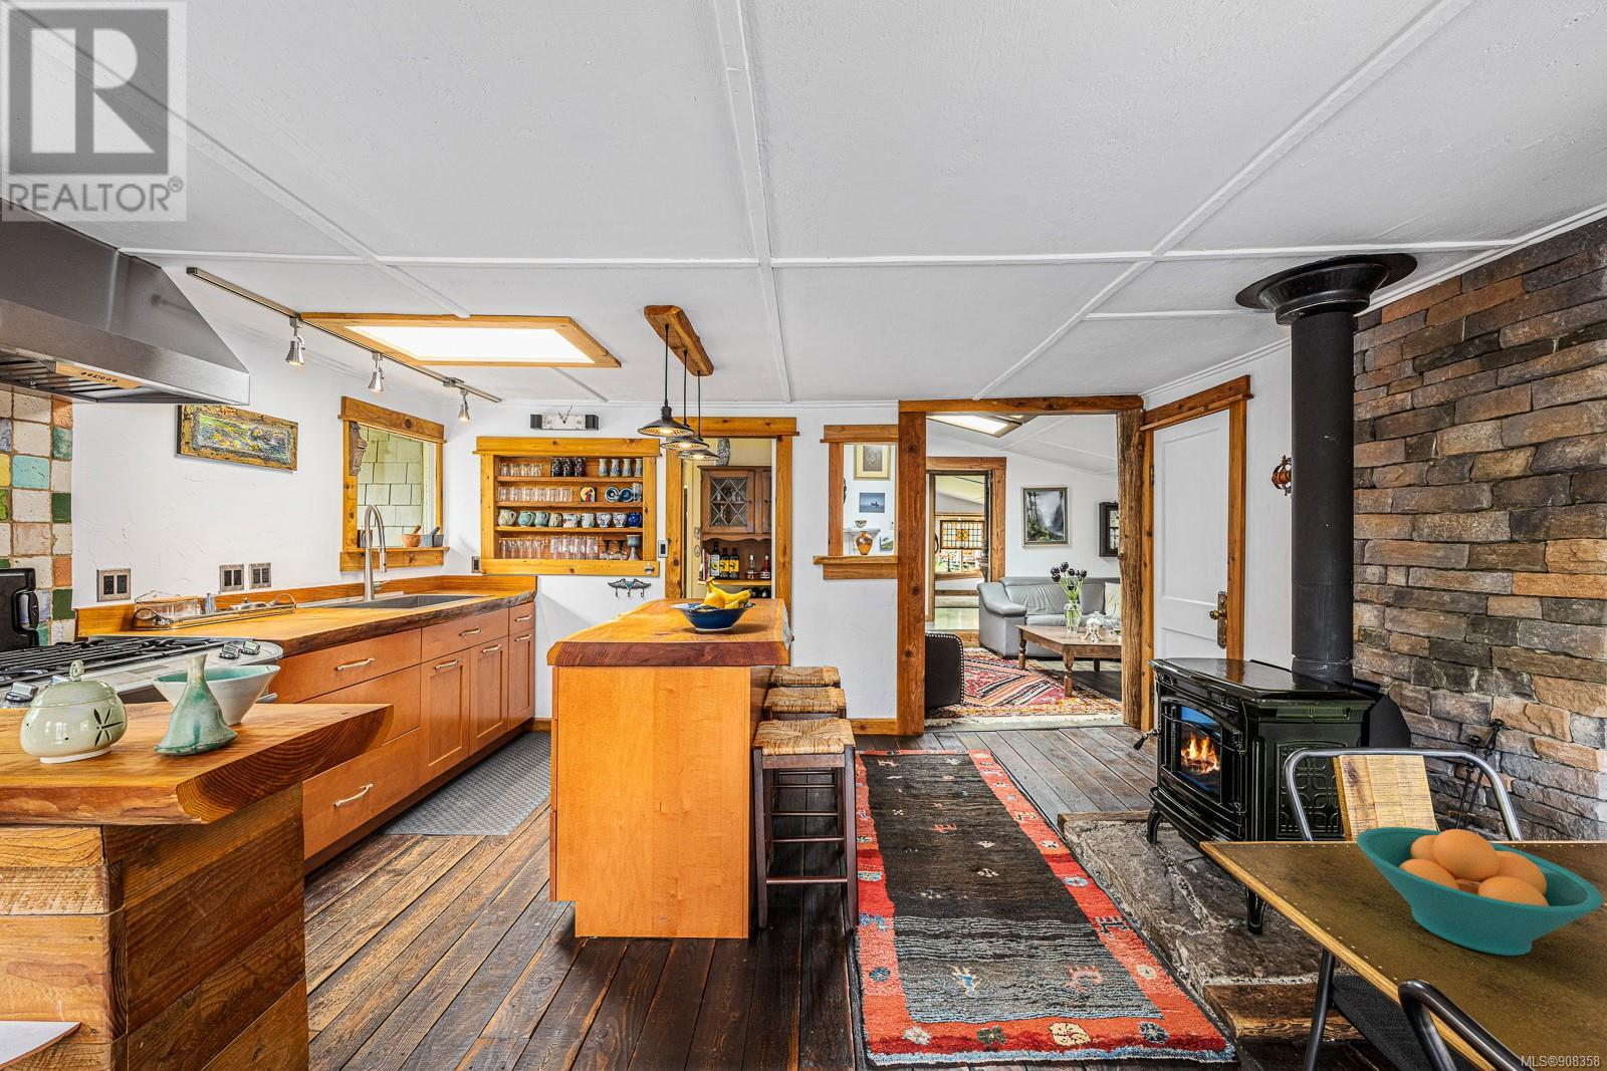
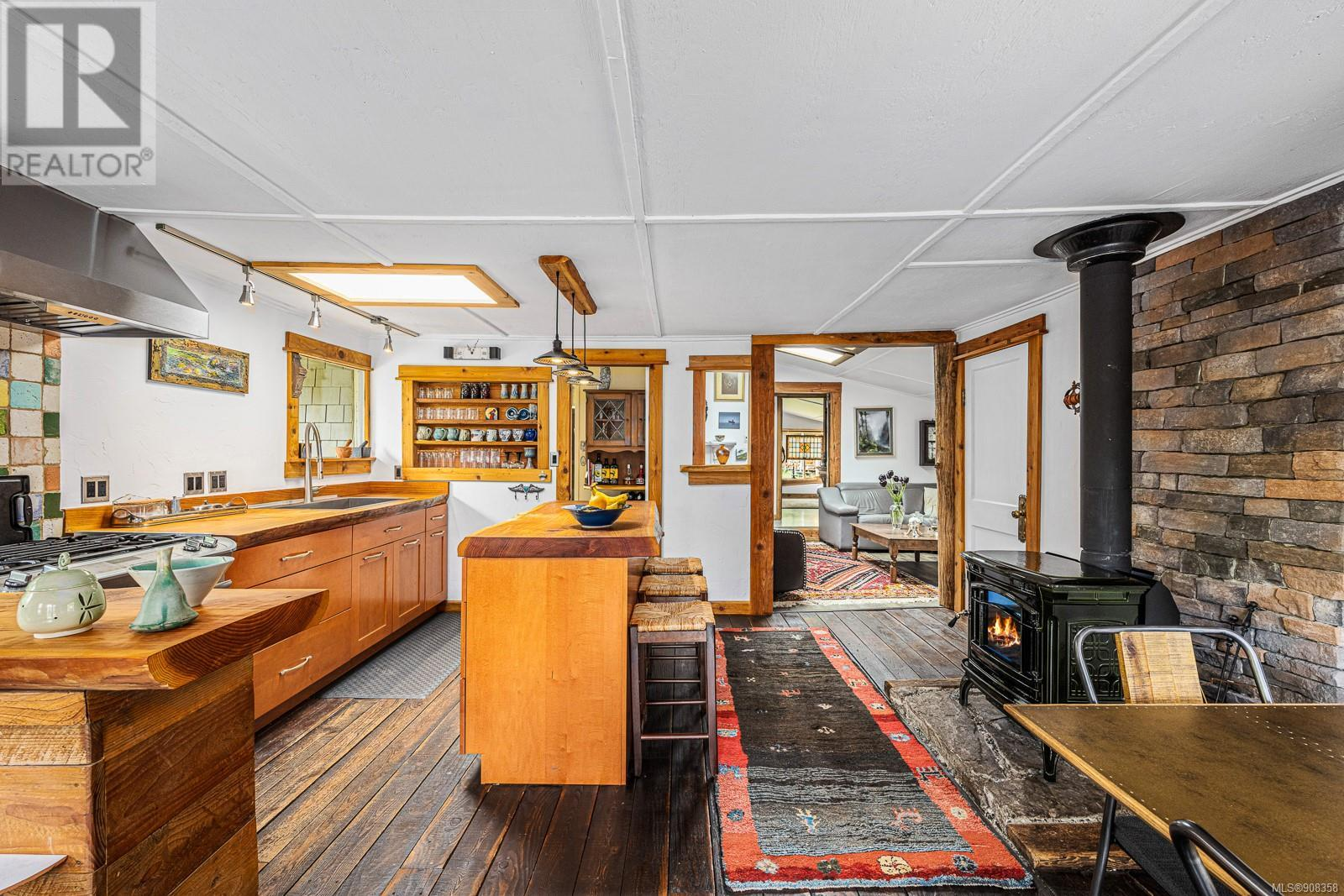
- fruit bowl (1468, 881)
